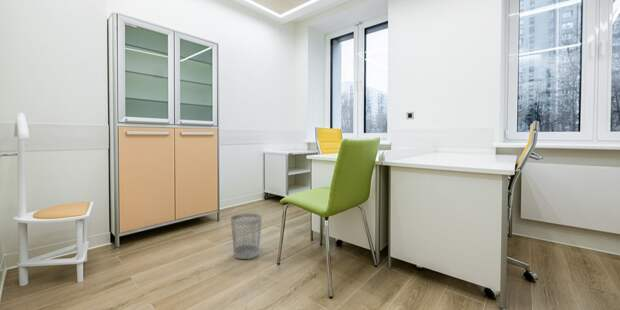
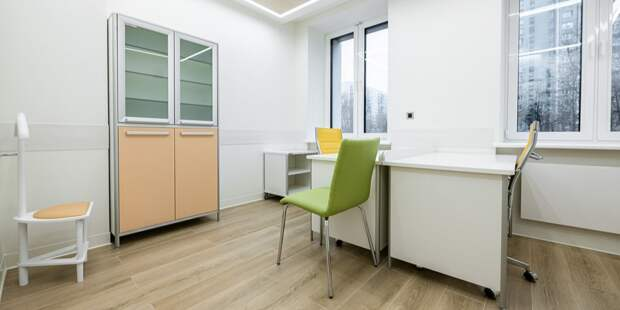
- wastebasket (246, 236)
